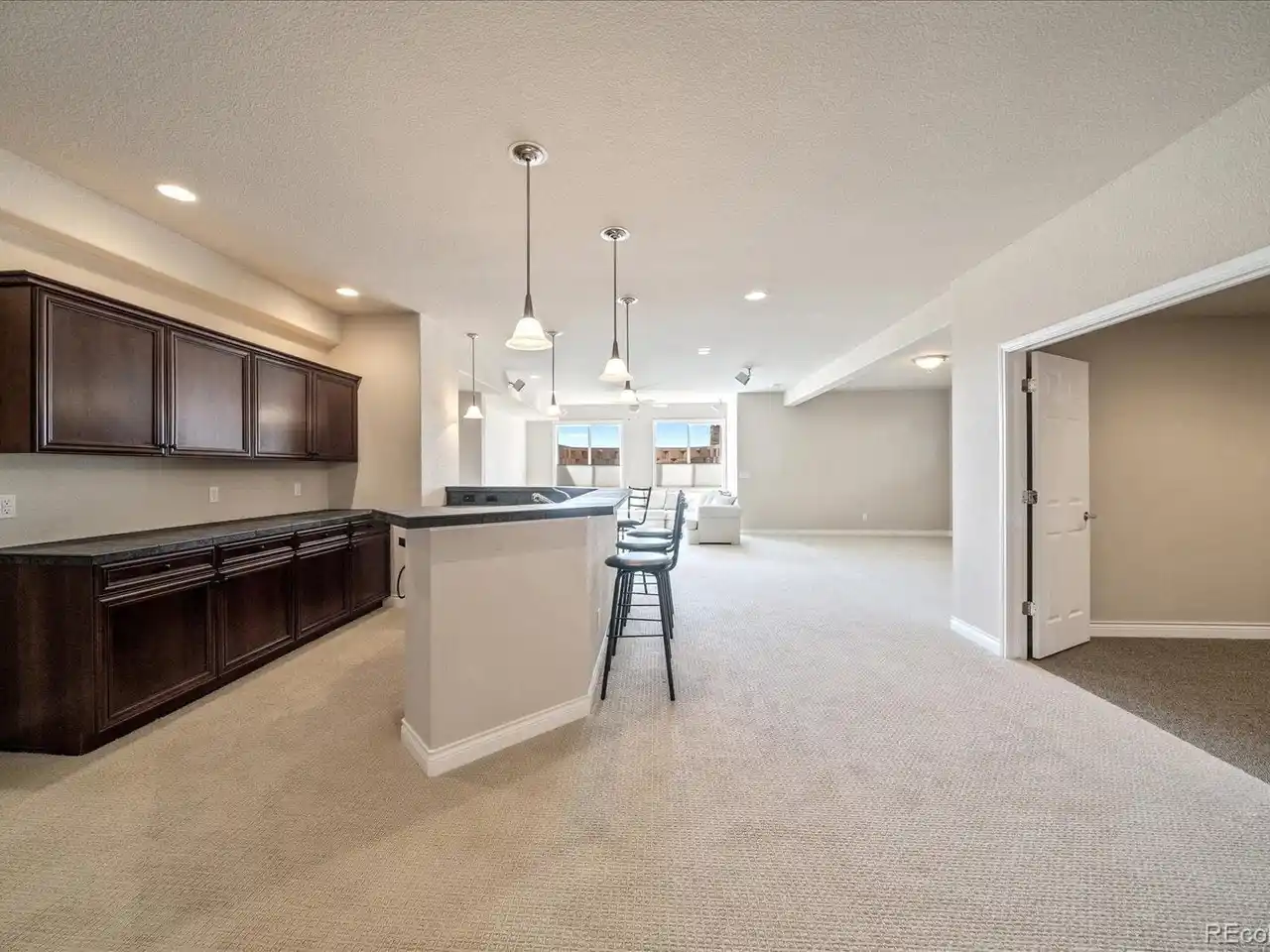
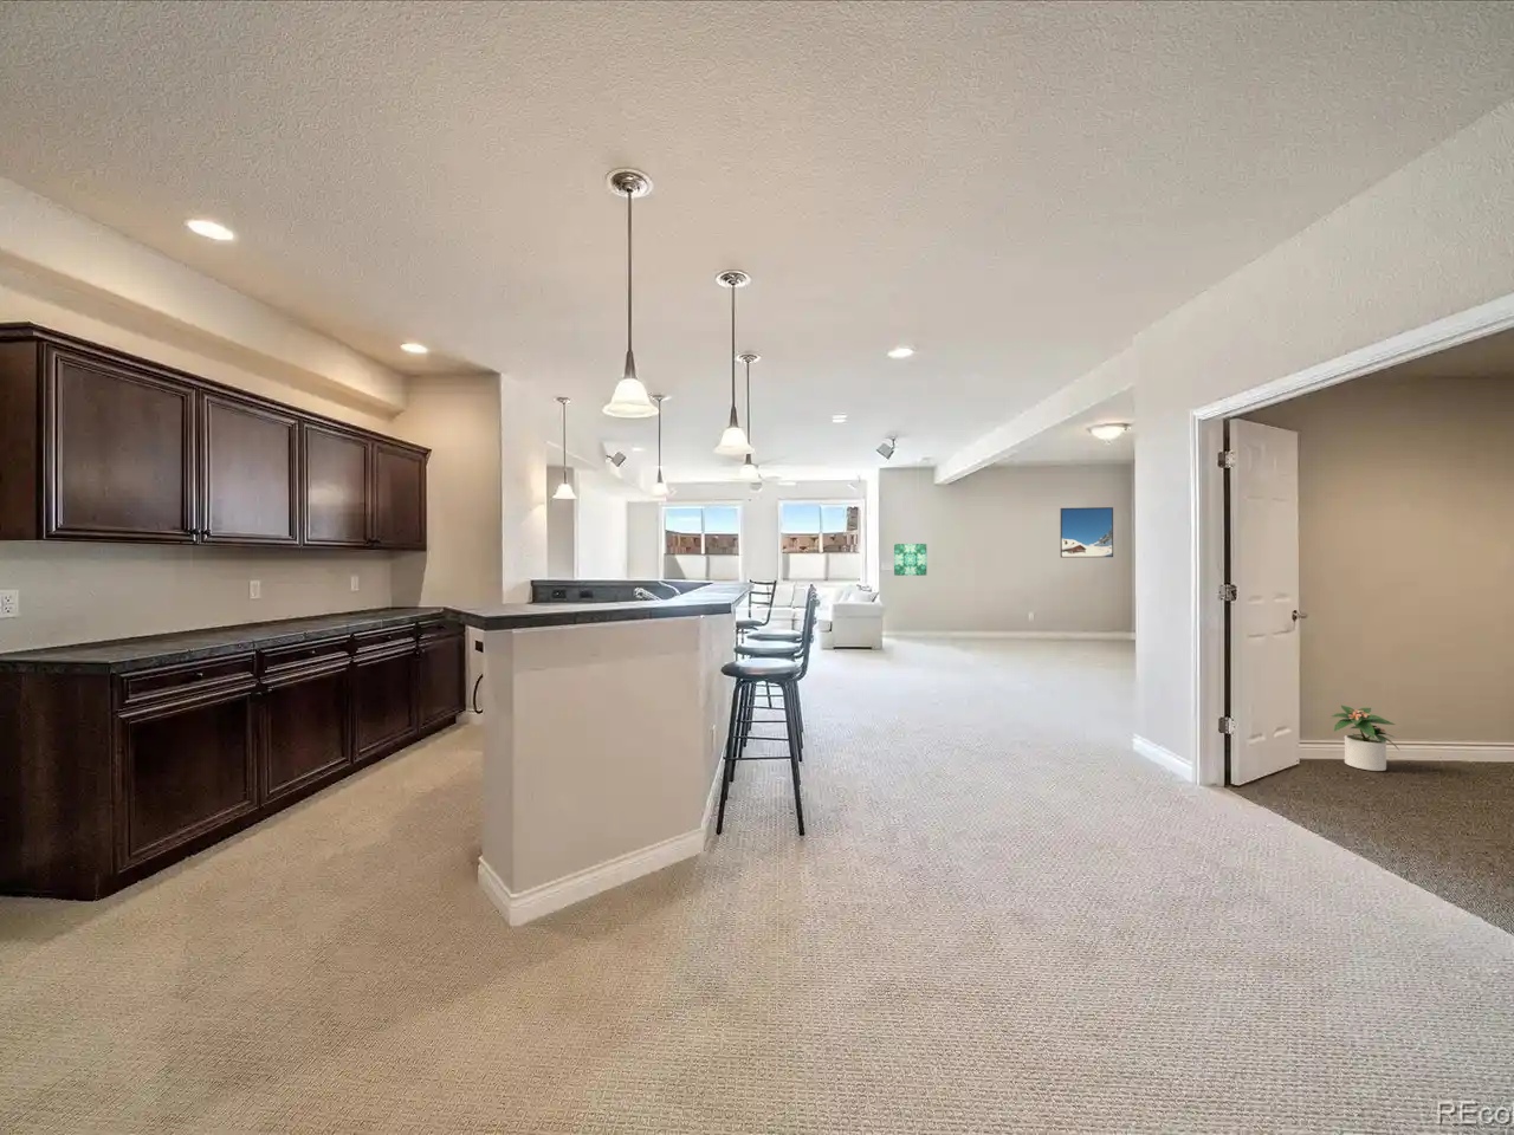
+ potted plant (1361, 738)
+ wall art (910, 559)
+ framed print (1086, 532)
